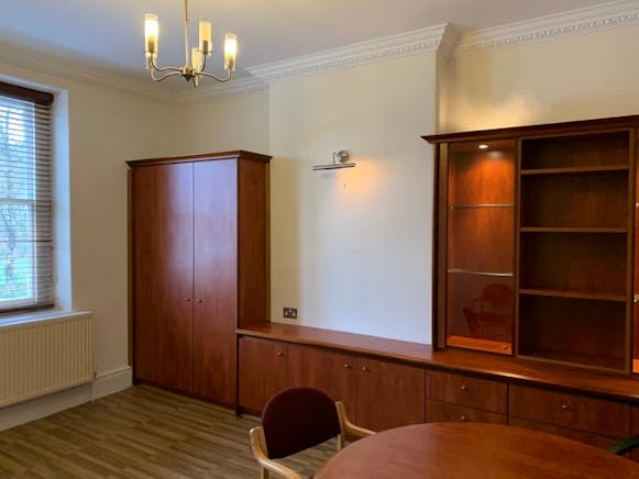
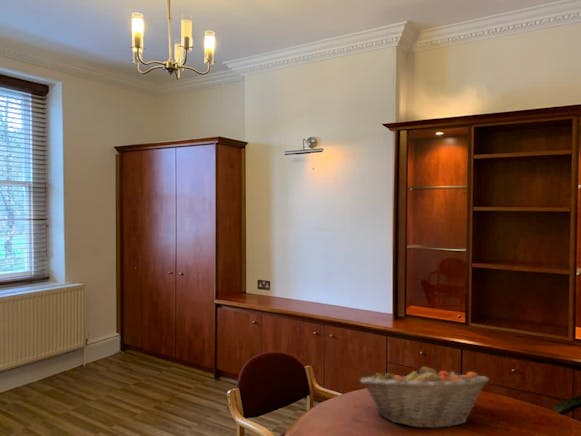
+ fruit basket (422, 389)
